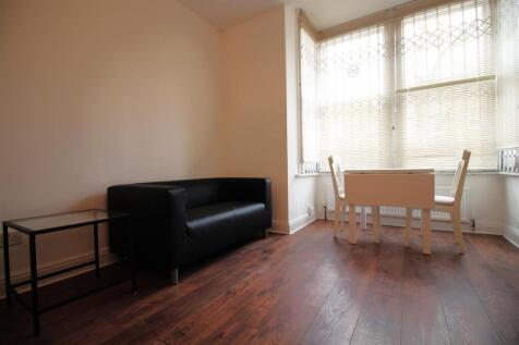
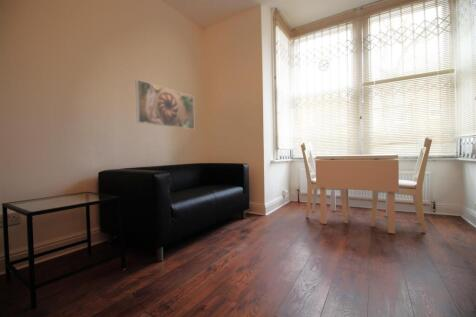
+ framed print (168, 107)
